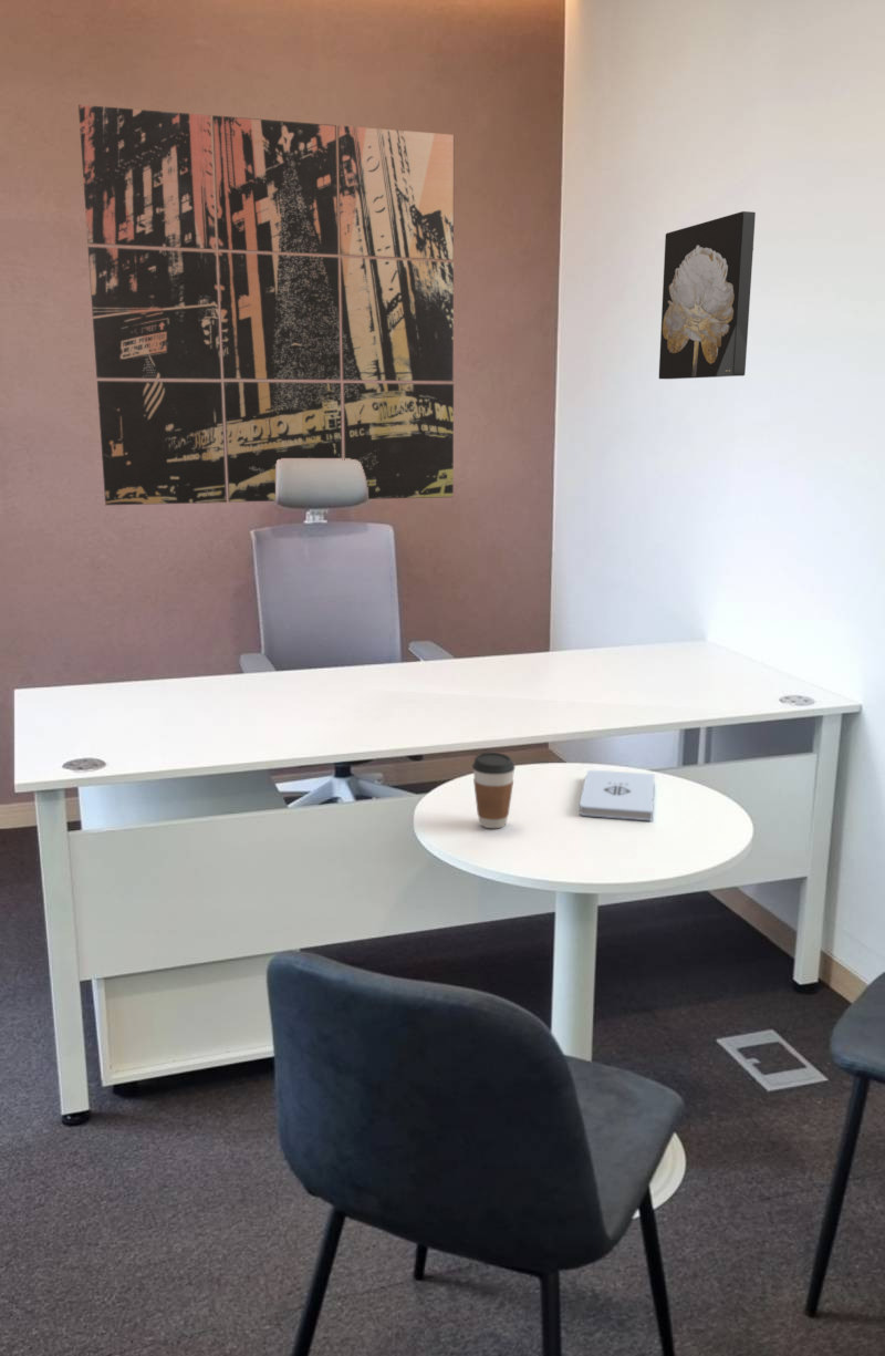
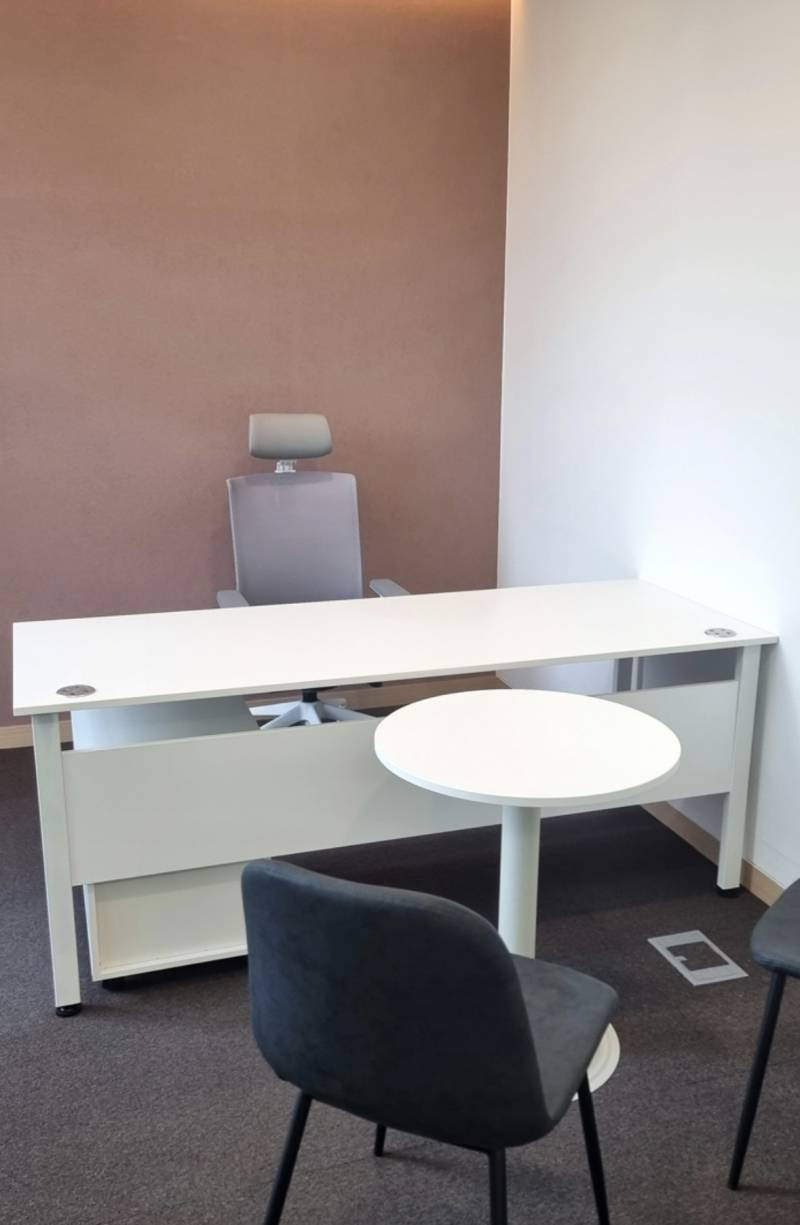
- wall art (281, 318)
- notepad (617, 794)
- wall art (704, 301)
- coffee cup (492, 790)
